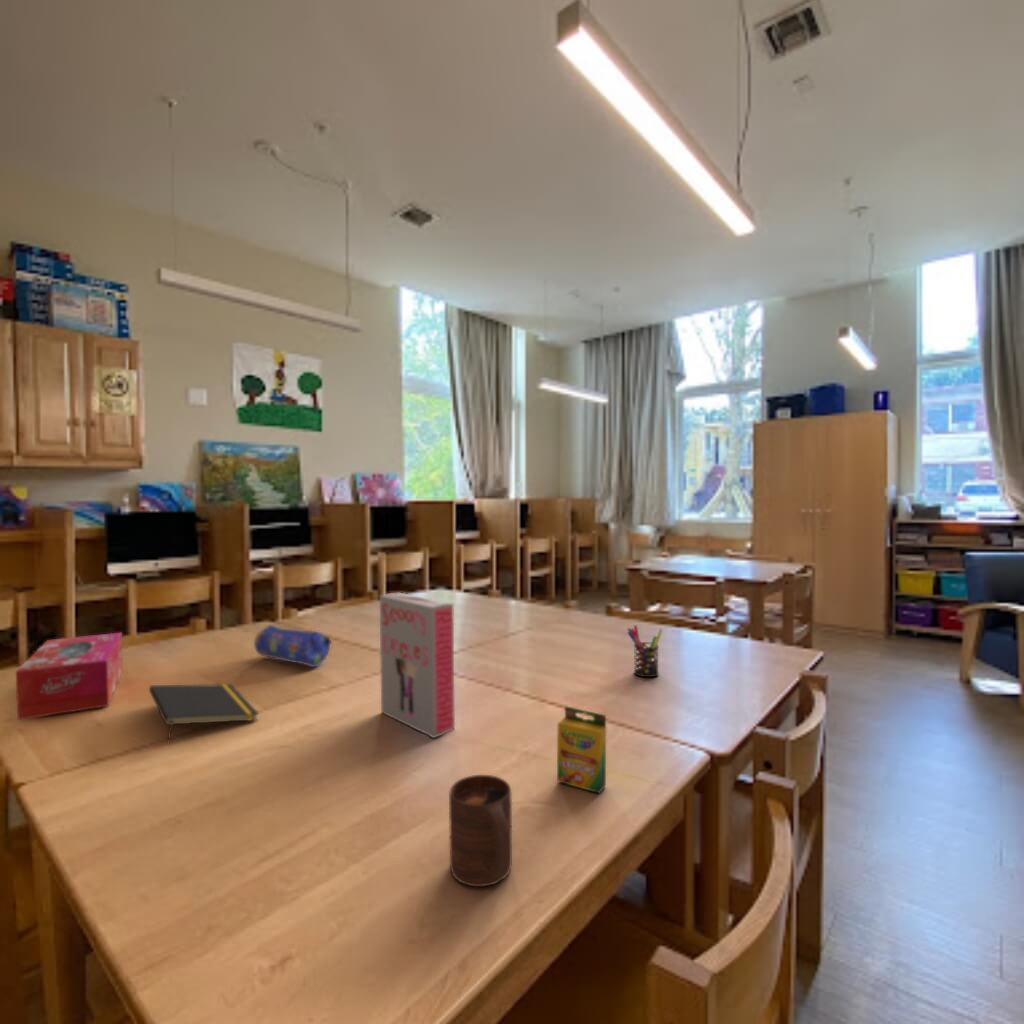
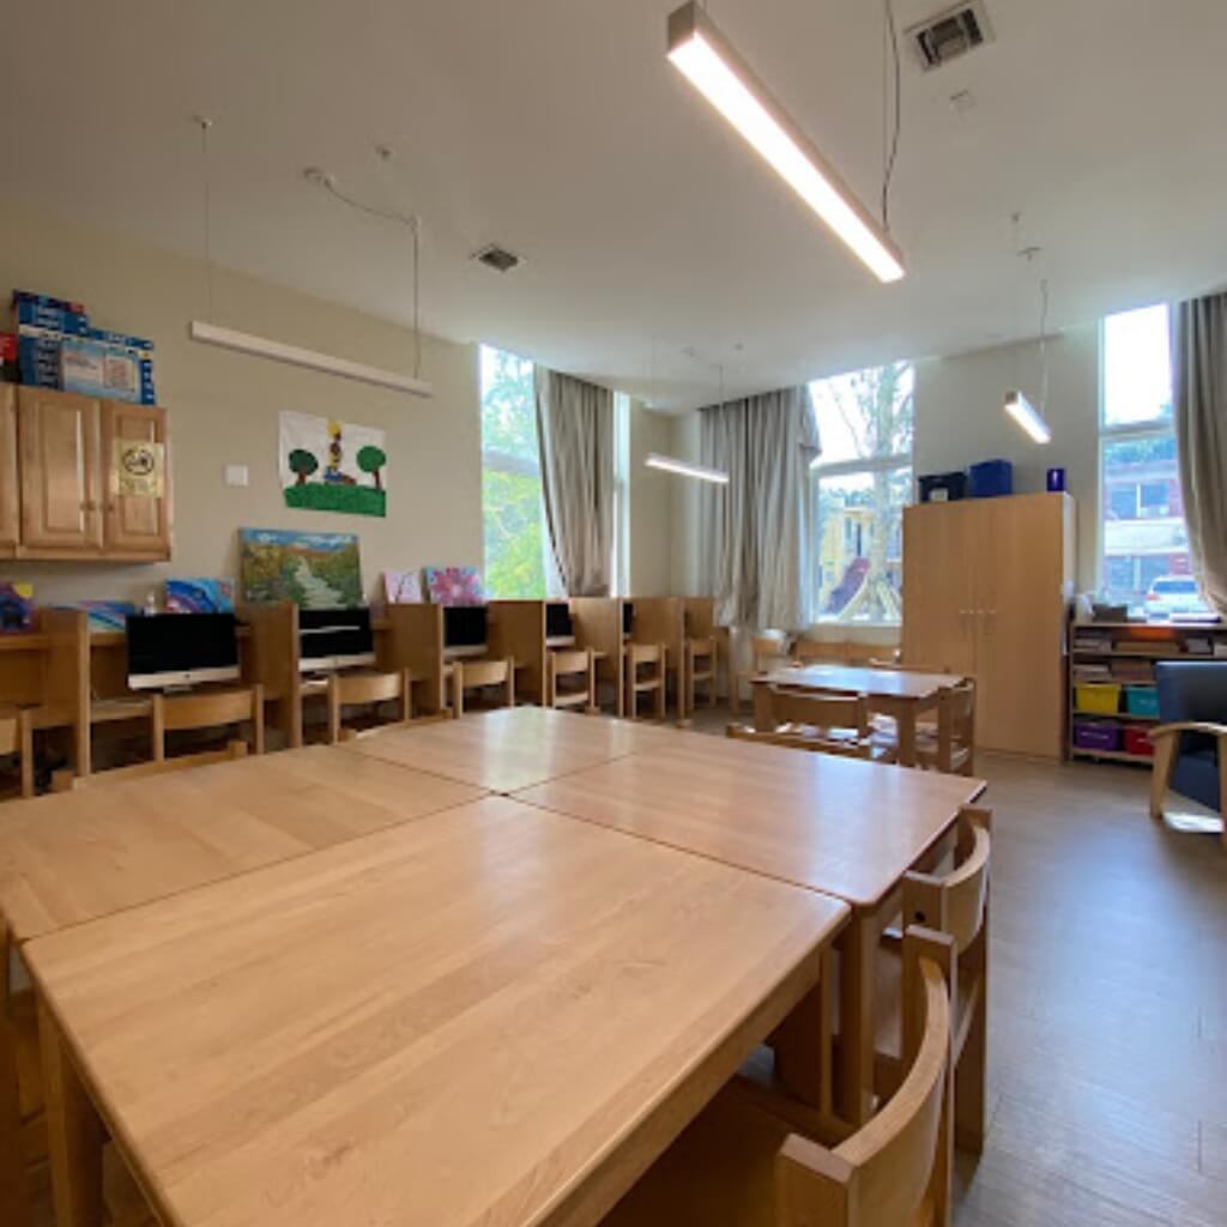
- notepad (202, 702)
- crayon box (581, 748)
- board game (415, 659)
- tissue box (75, 670)
- pencil case (292, 644)
- pen holder (646, 649)
- cup (487, 833)
